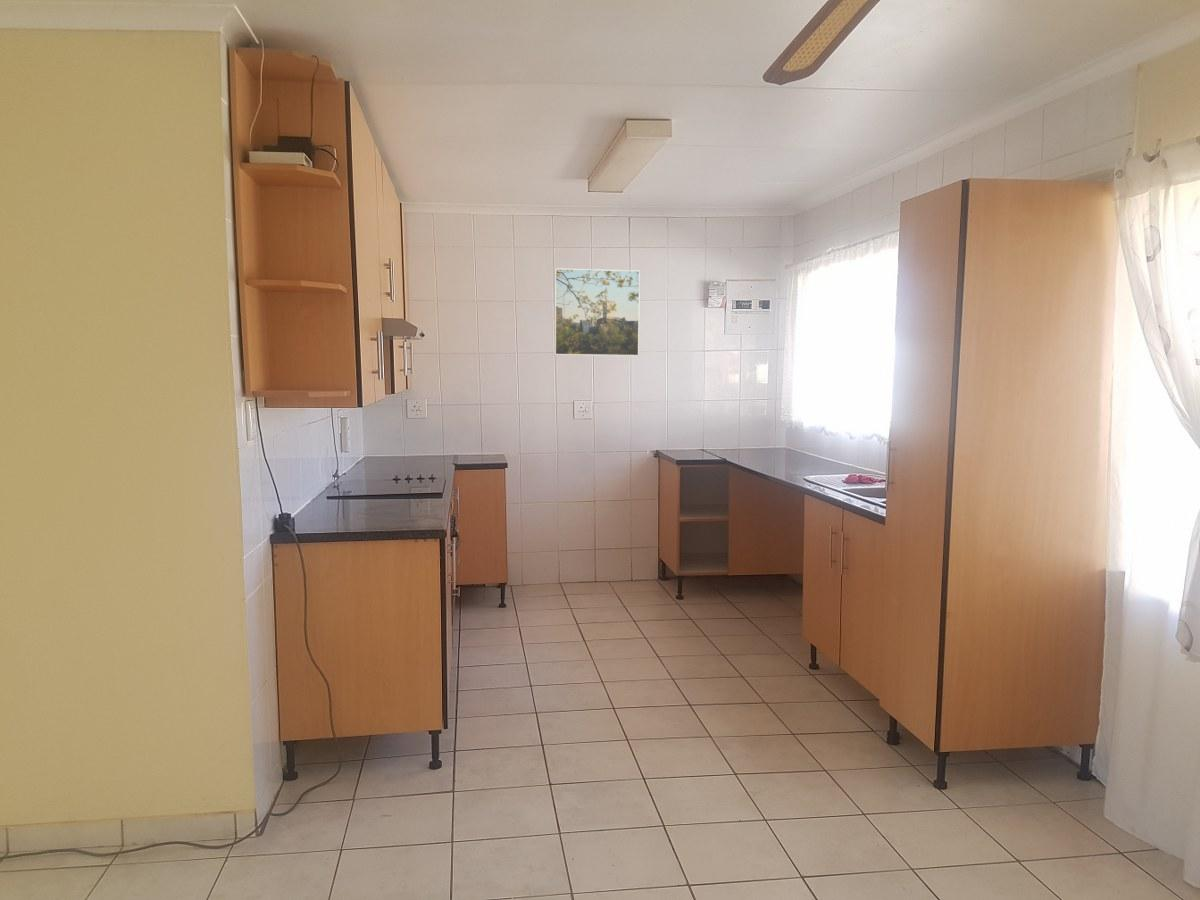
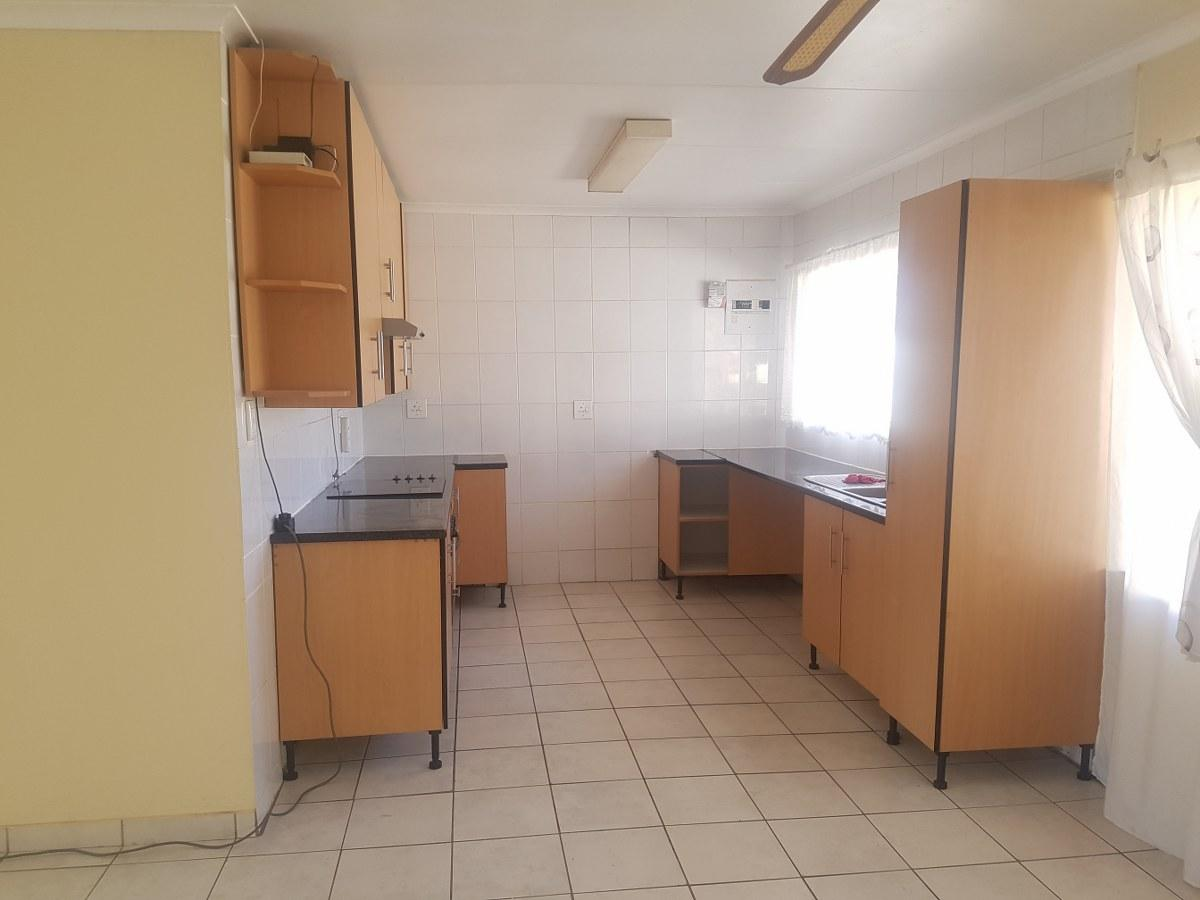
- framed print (597, 312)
